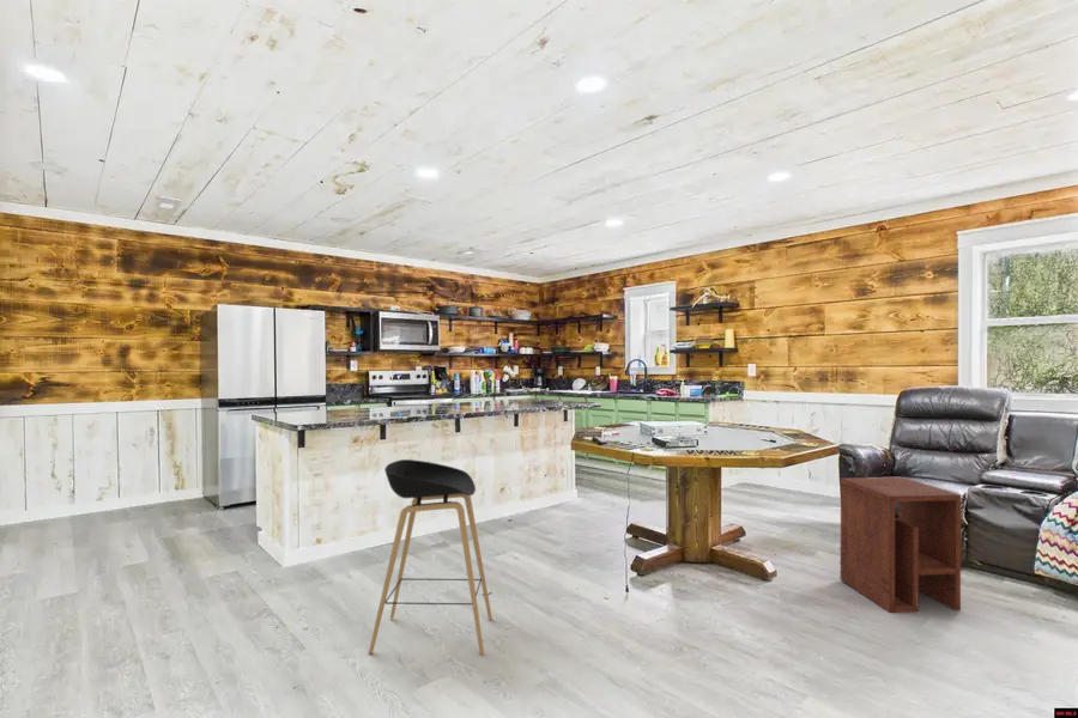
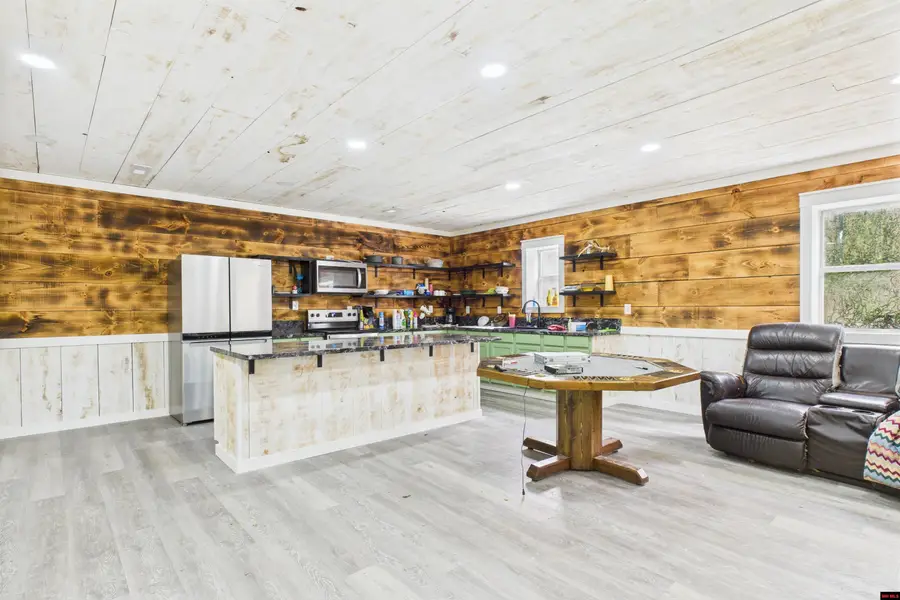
- stool (408, 543)
- side table (896, 540)
